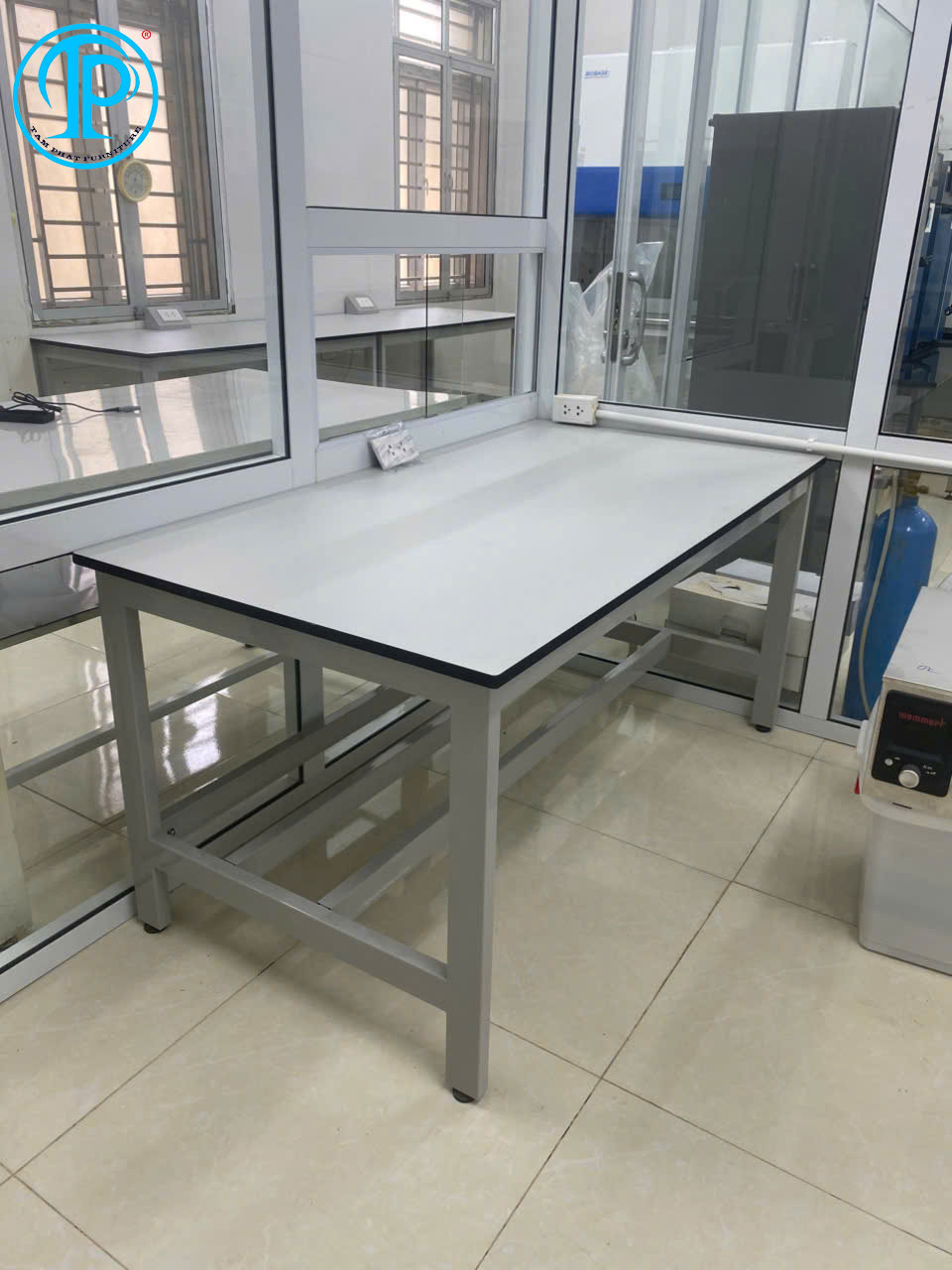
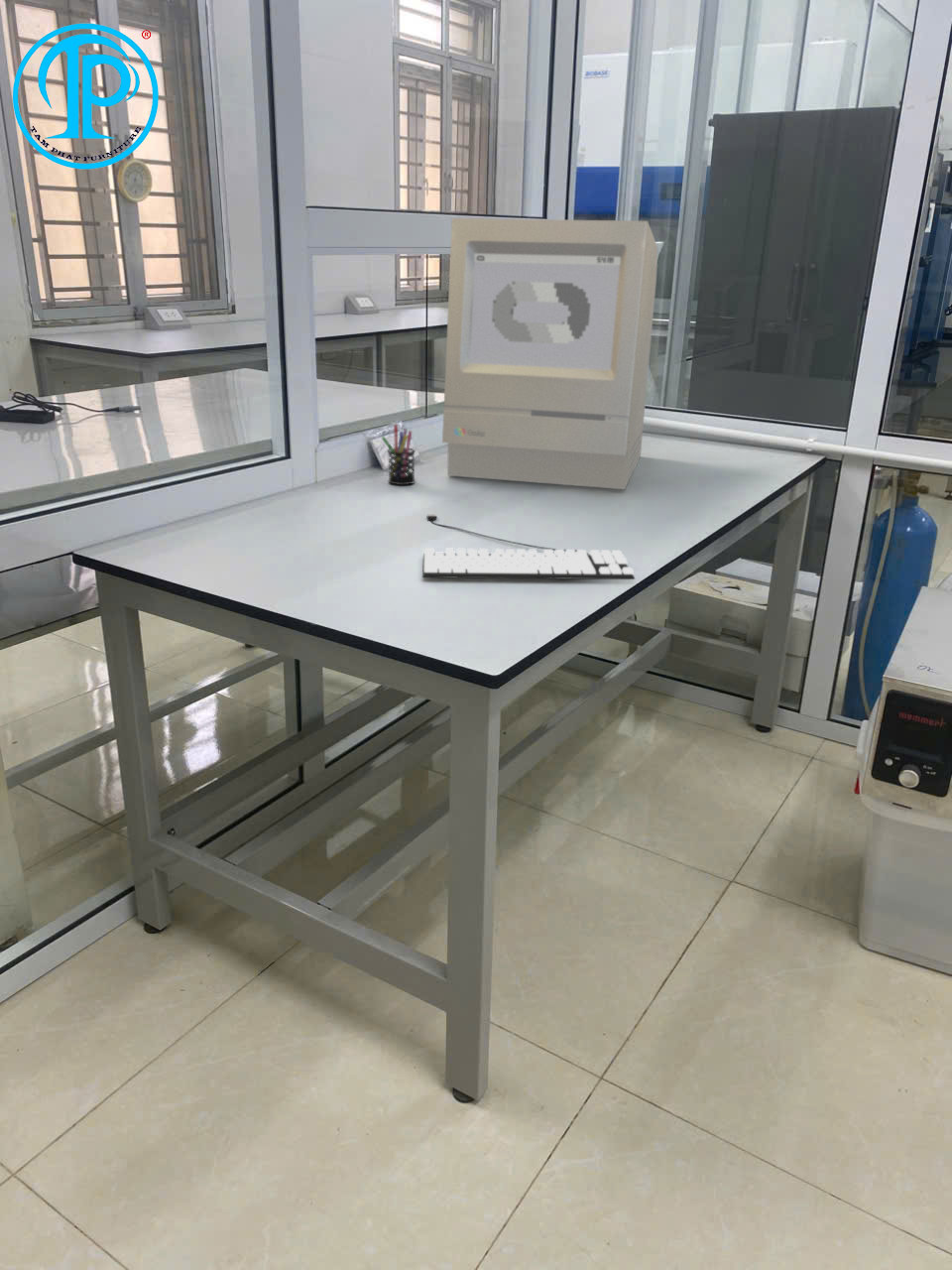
+ keyboard (519, 543)
+ all-in-one computer (553, 350)
+ pen holder (398, 454)
